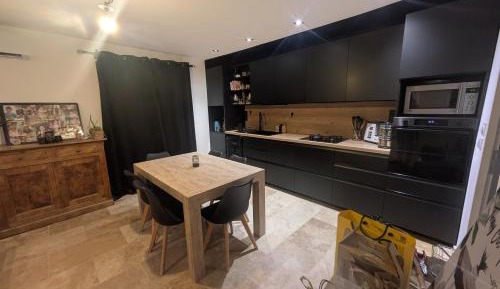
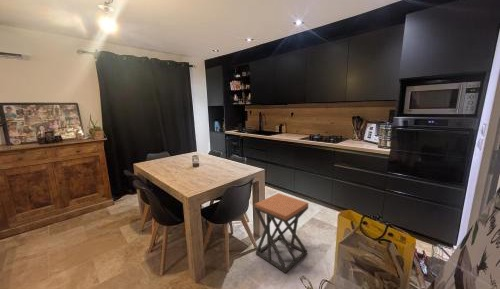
+ stool (280, 230)
